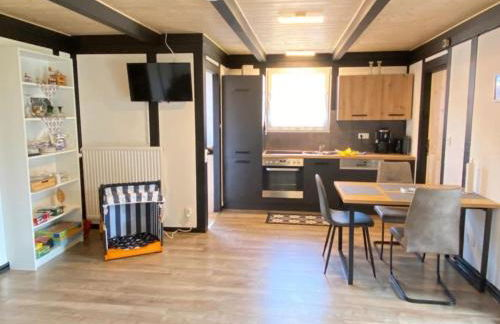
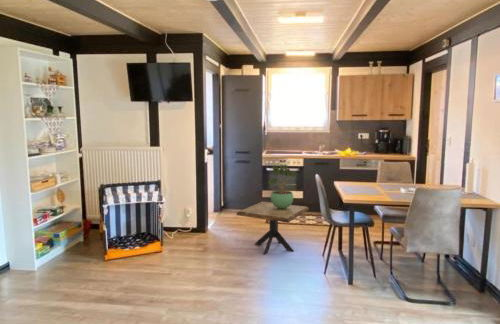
+ potted plant (283, 186)
+ side table (273, 228)
